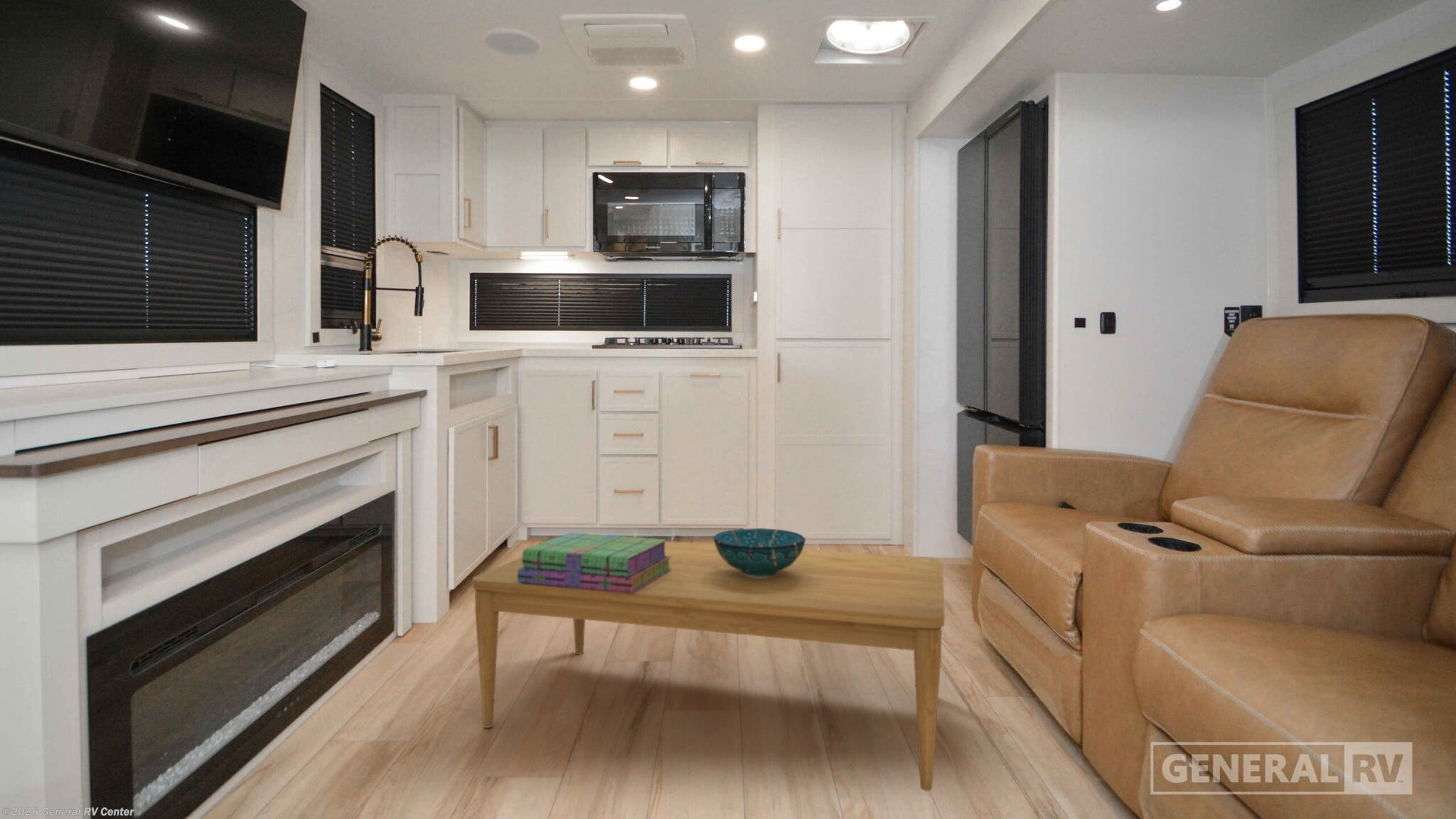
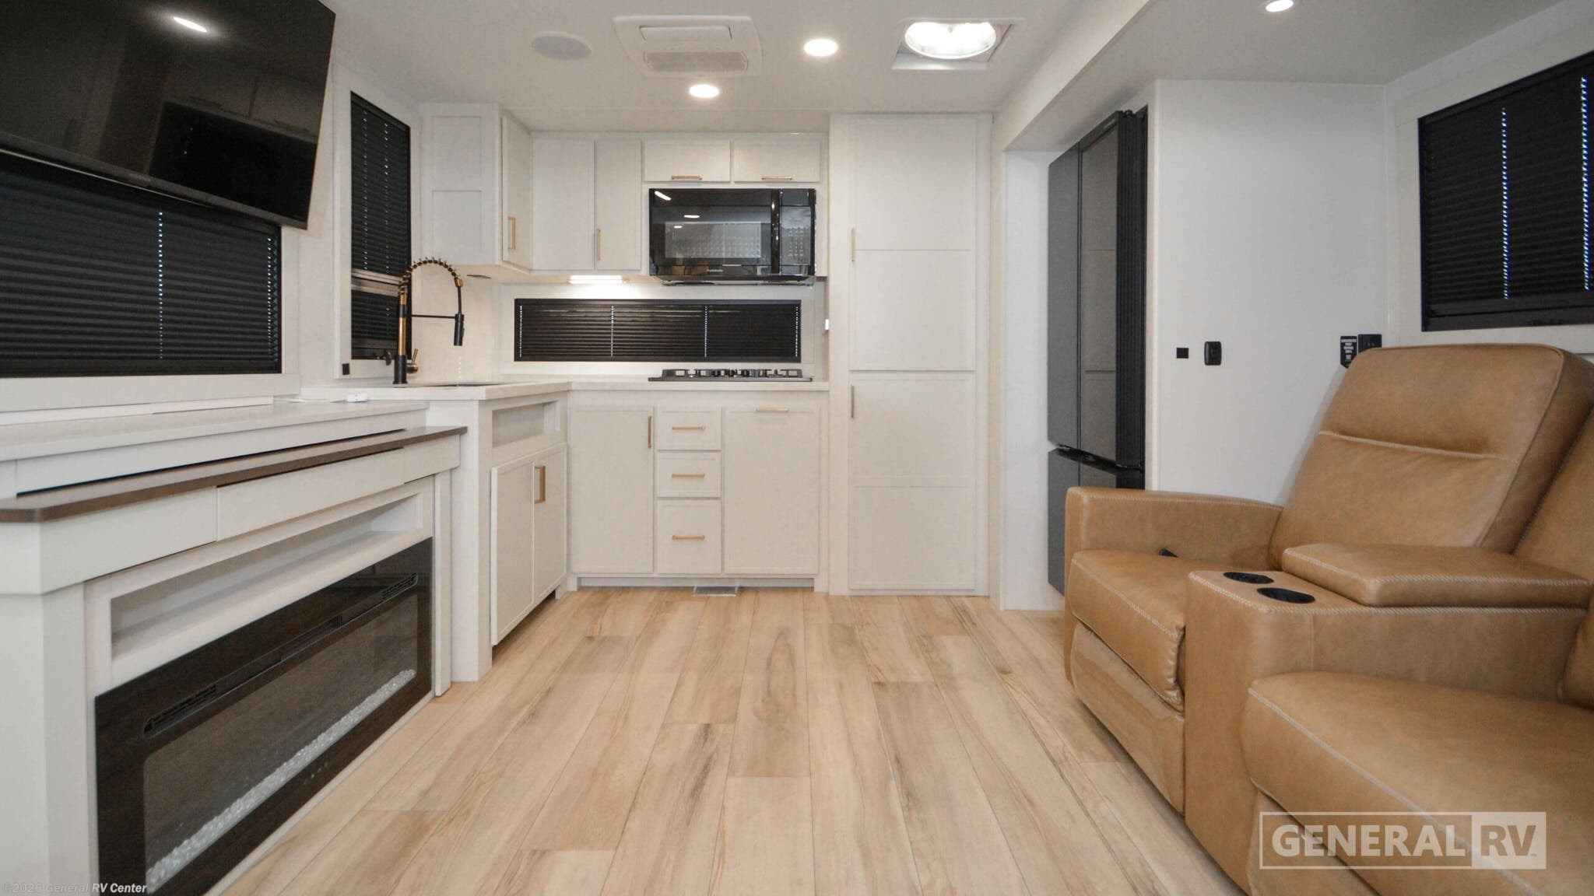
- decorative bowl (759, 555)
- stack of books (596, 560)
- coffee table (719, 632)
